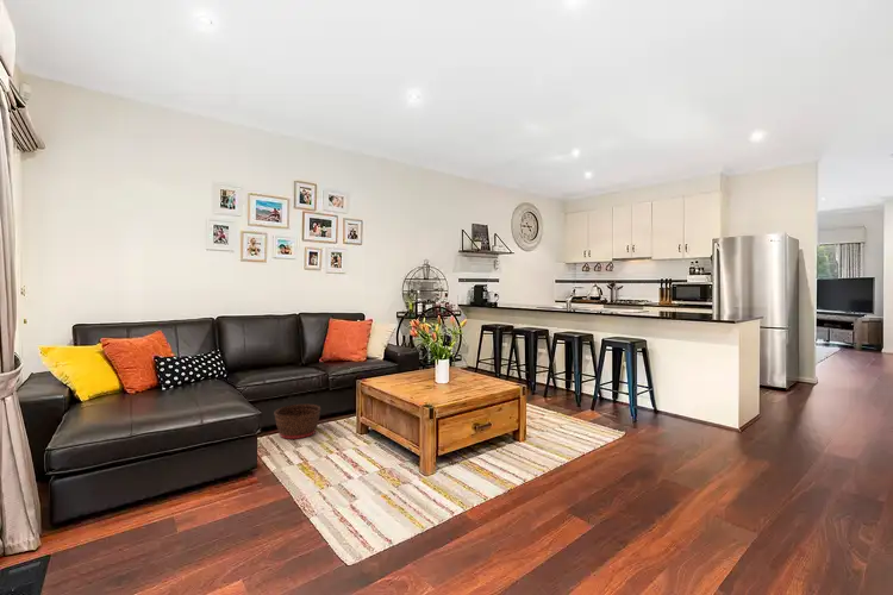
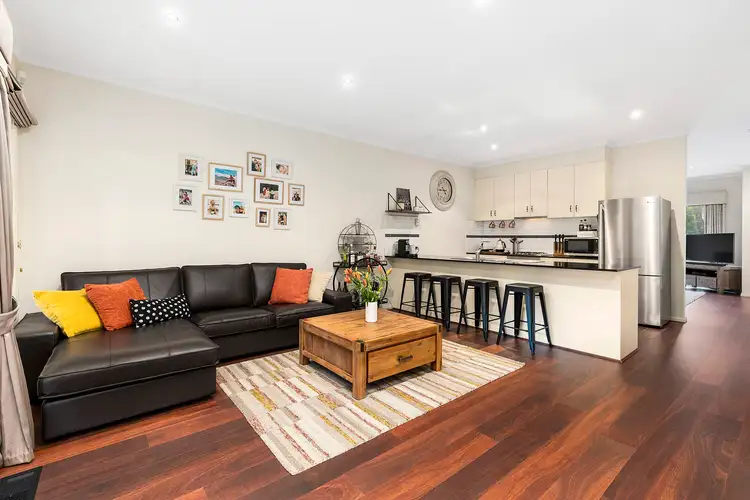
- basket (298, 421)
